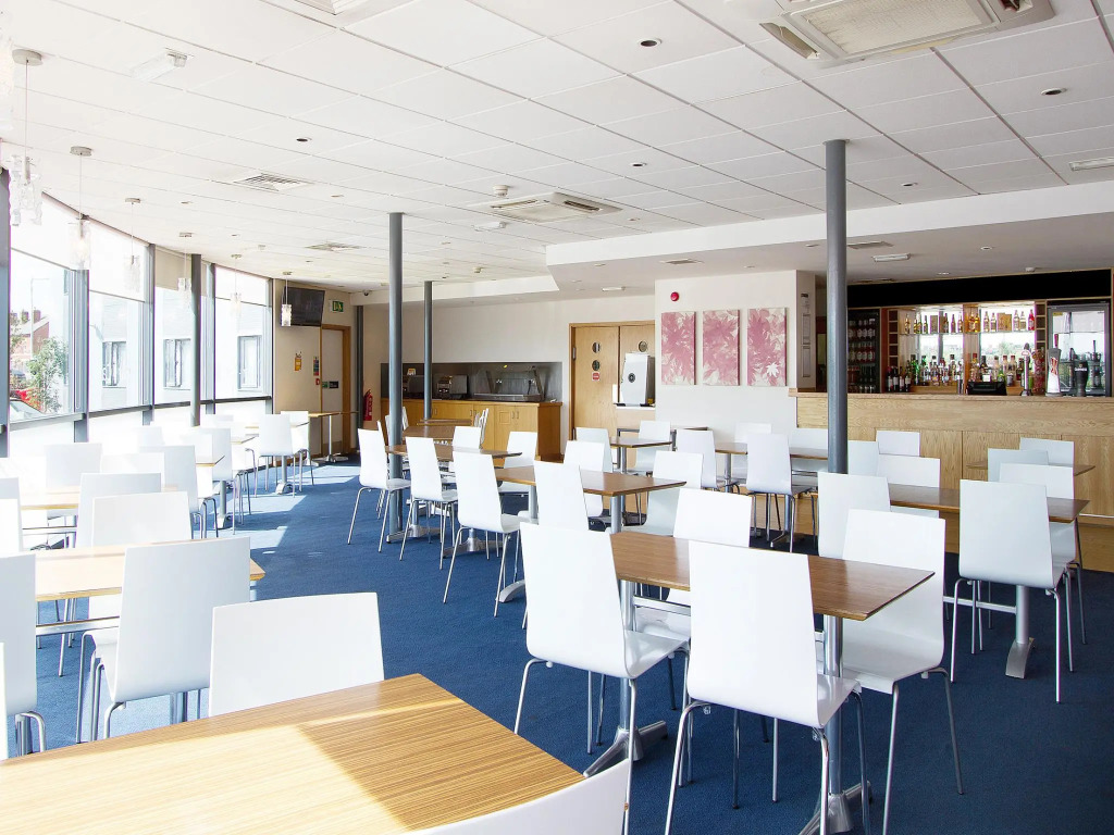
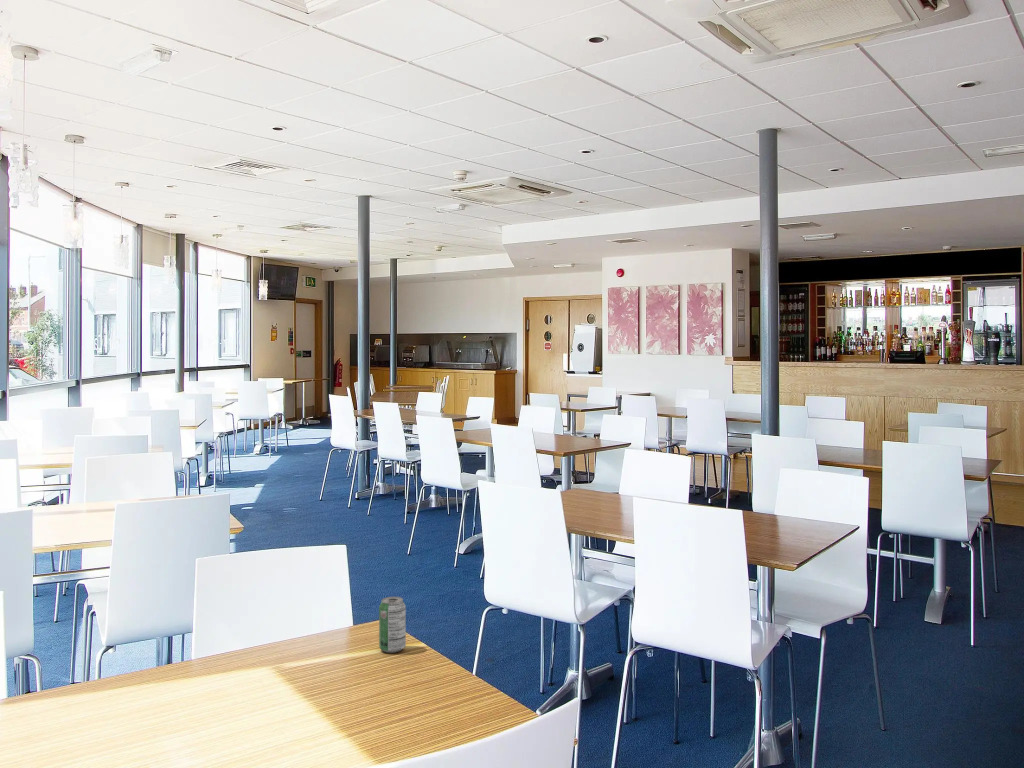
+ beverage can (392, 623)
